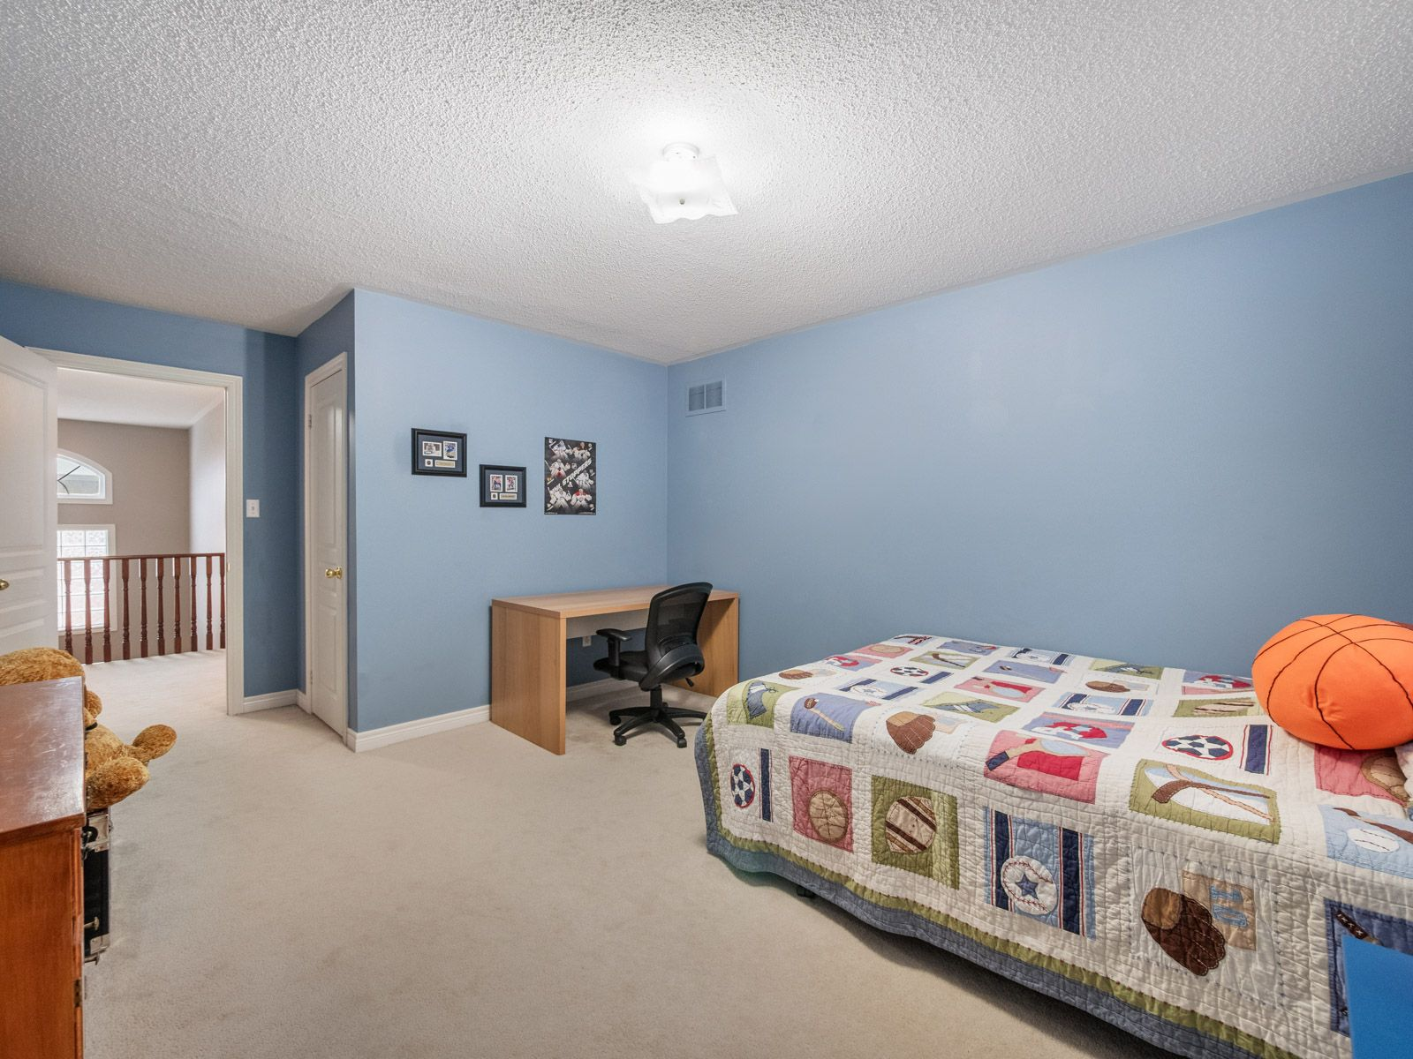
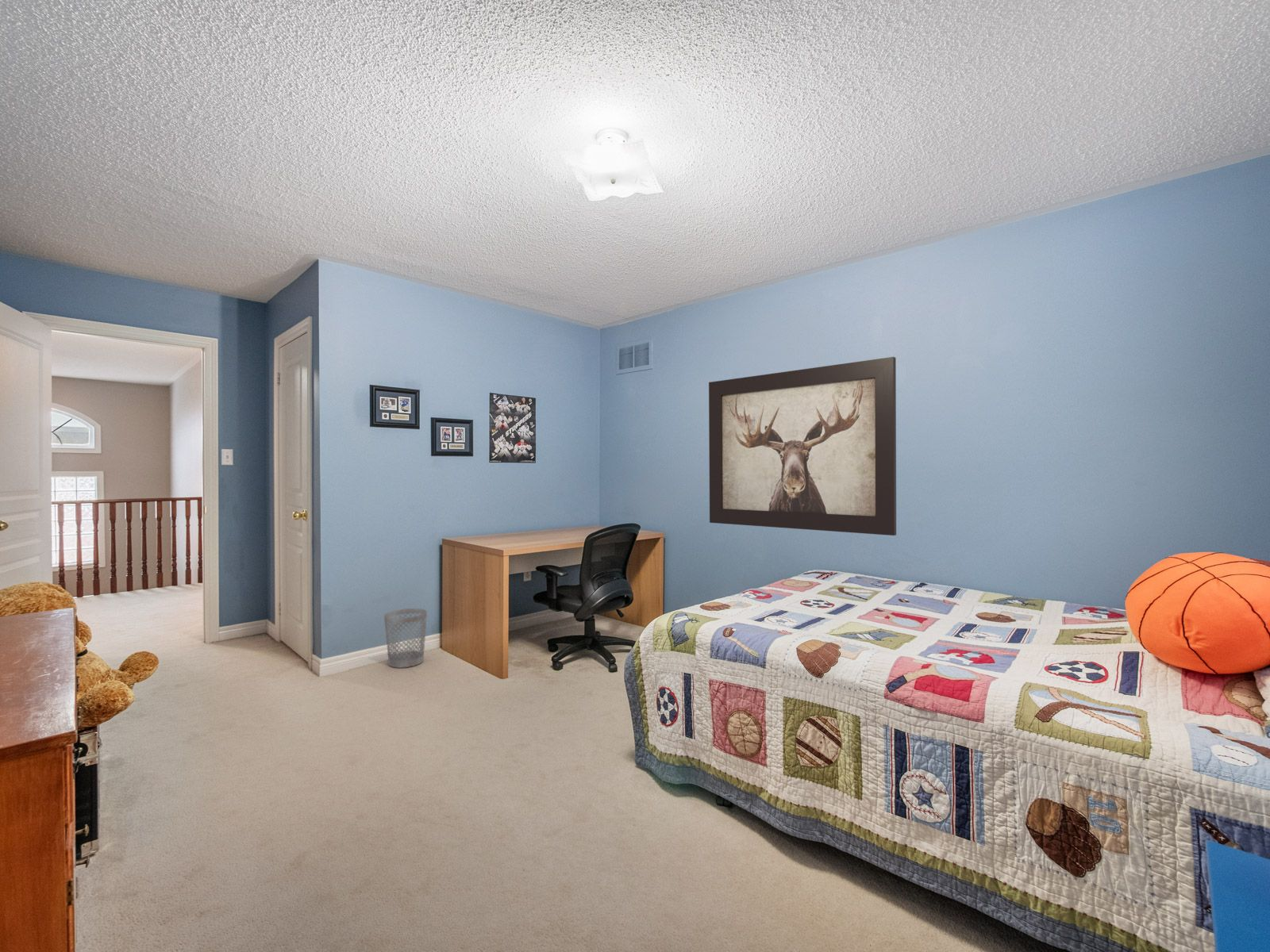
+ wastebasket (406, 638)
+ wall art (791, 450)
